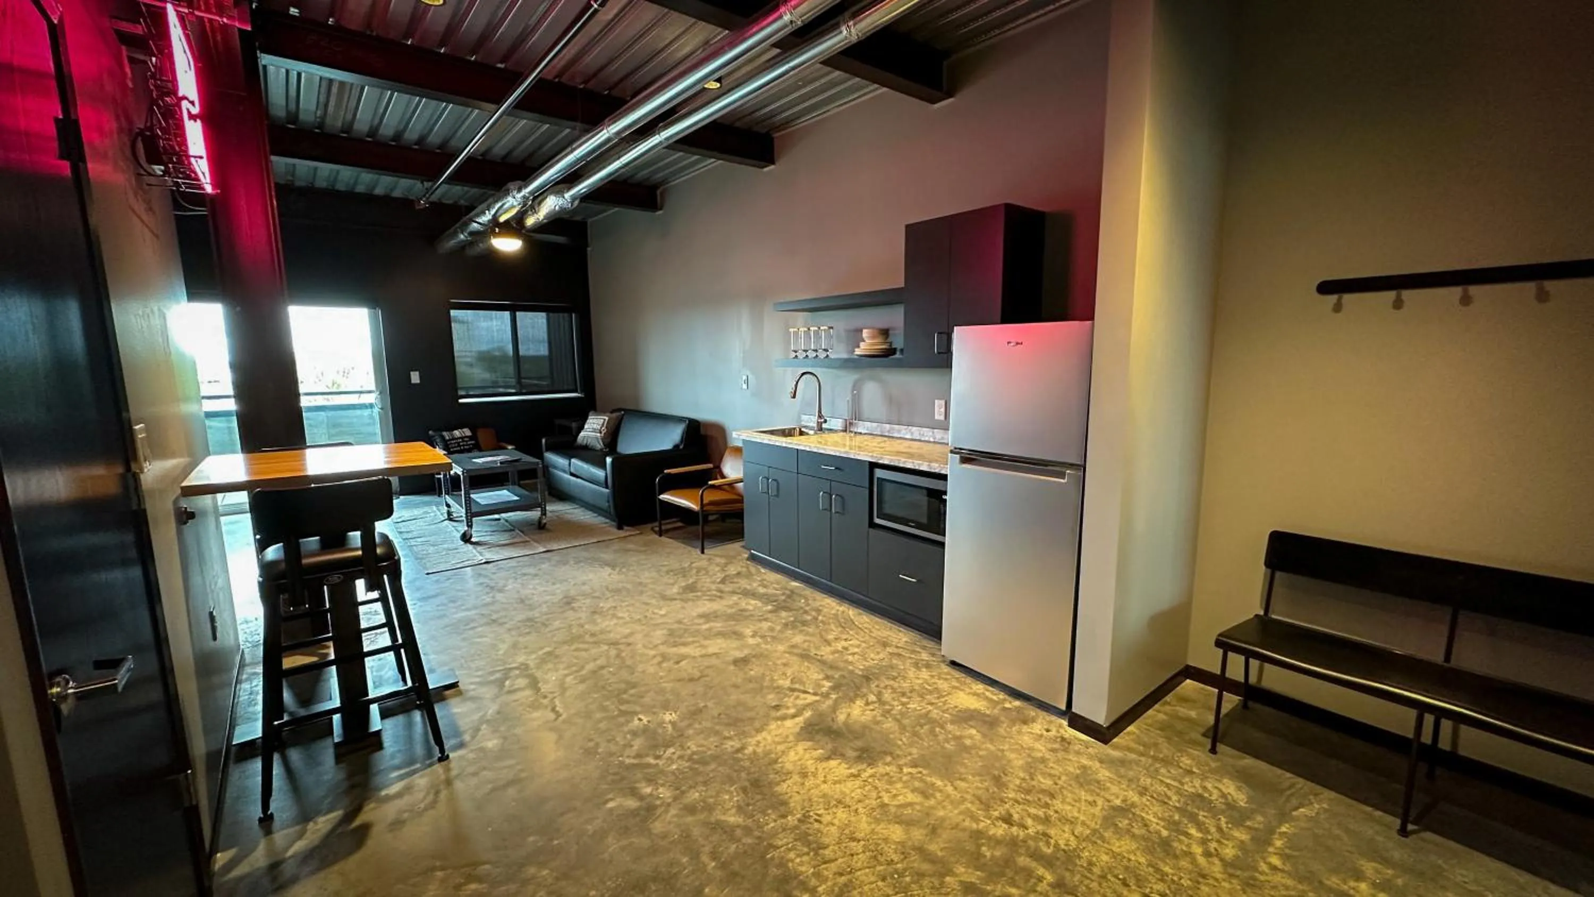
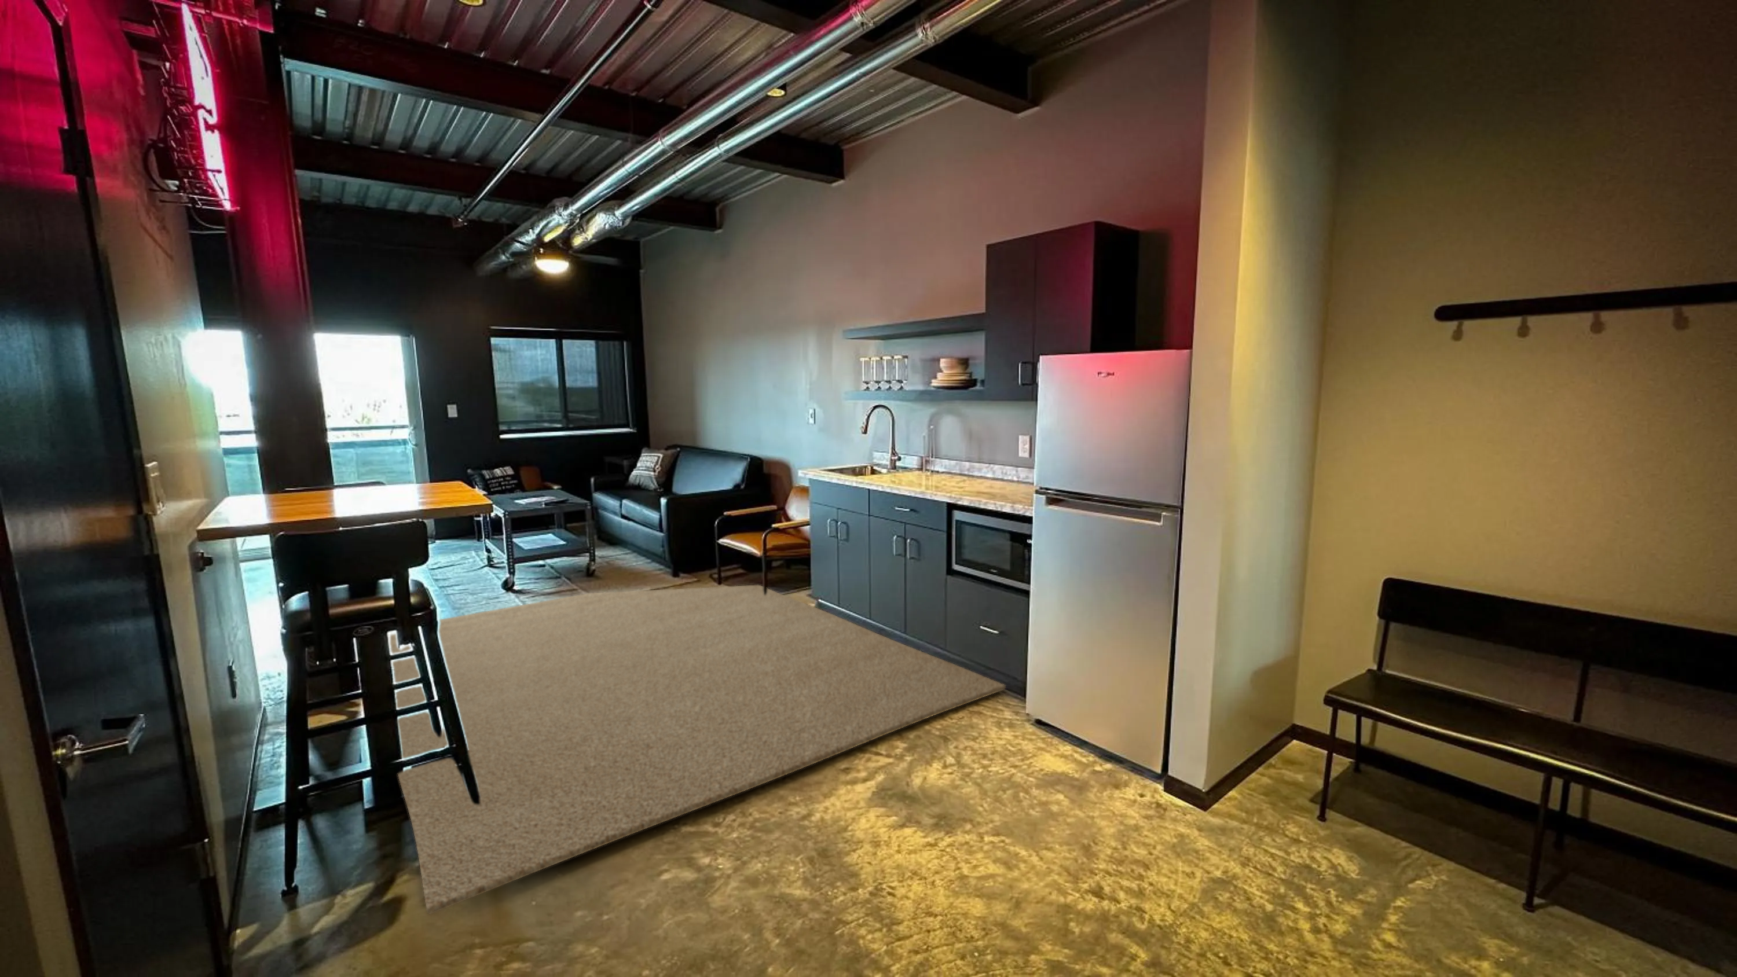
+ rug (649, 657)
